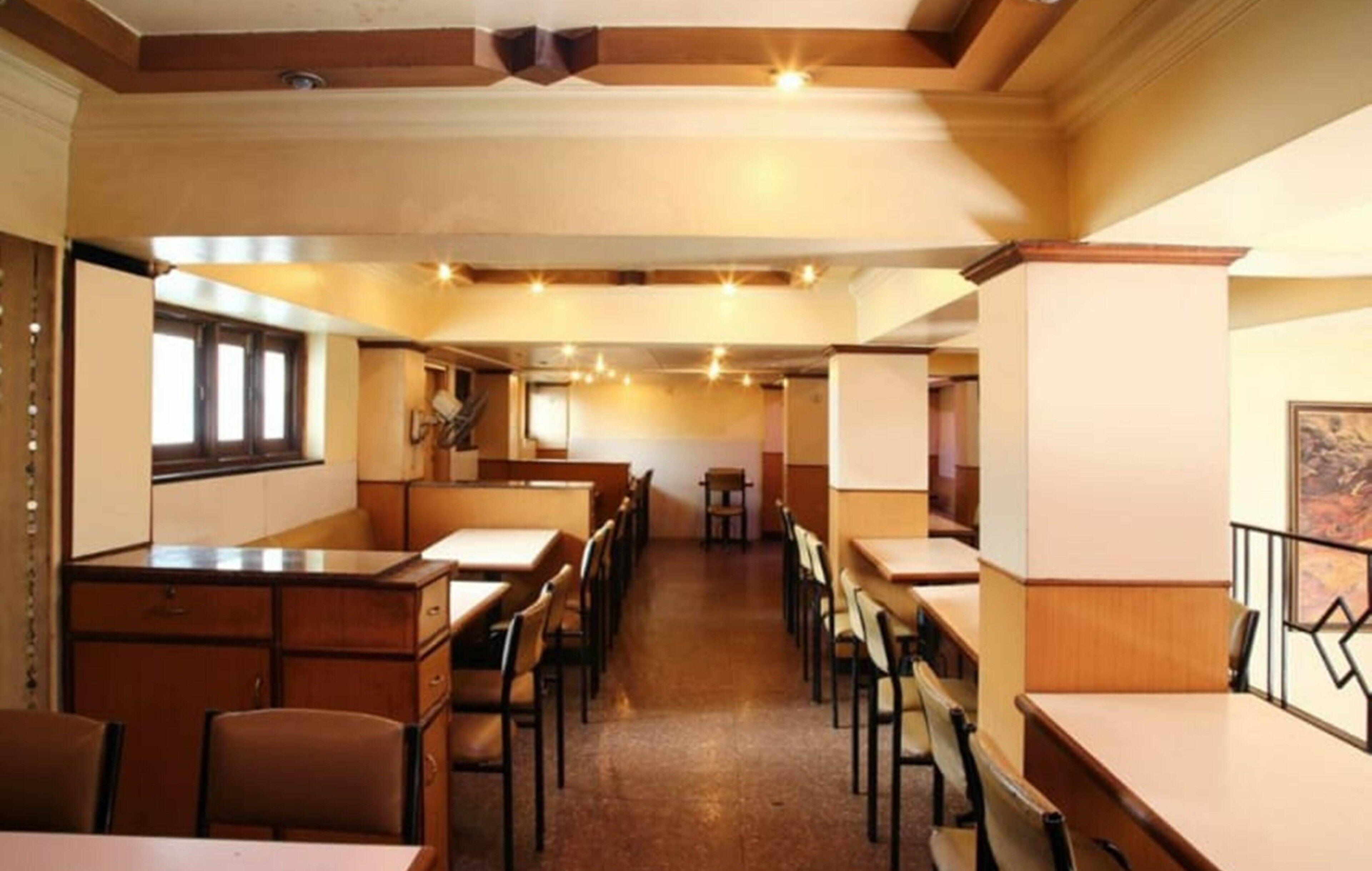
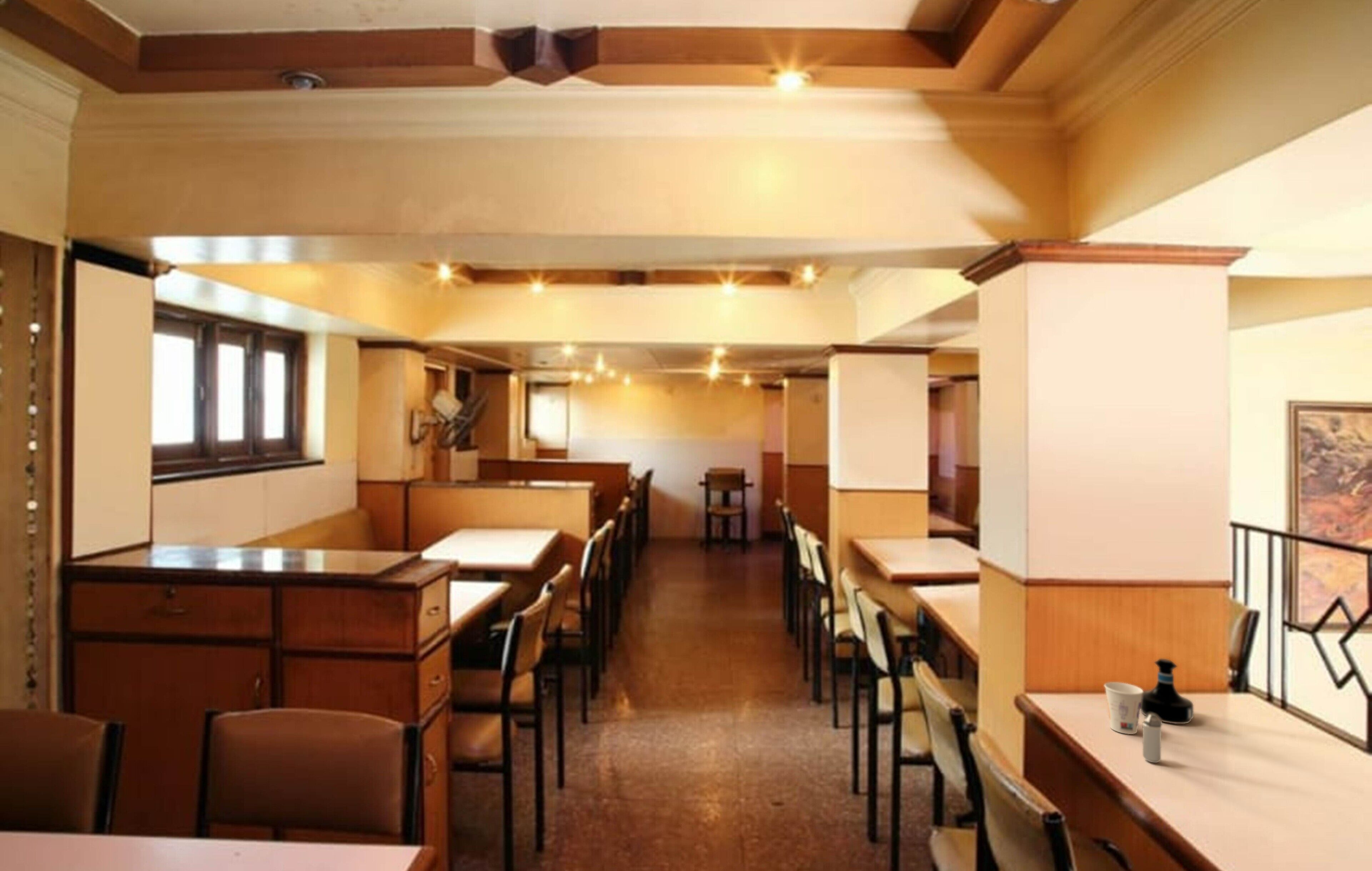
+ cup (1123, 708)
+ tequila bottle (1165, 688)
+ shaker (1152, 737)
